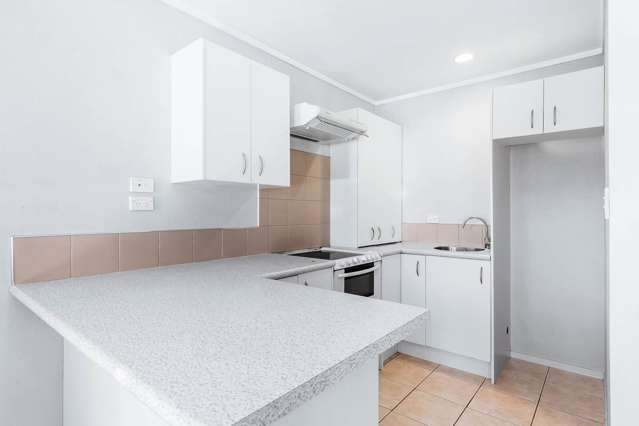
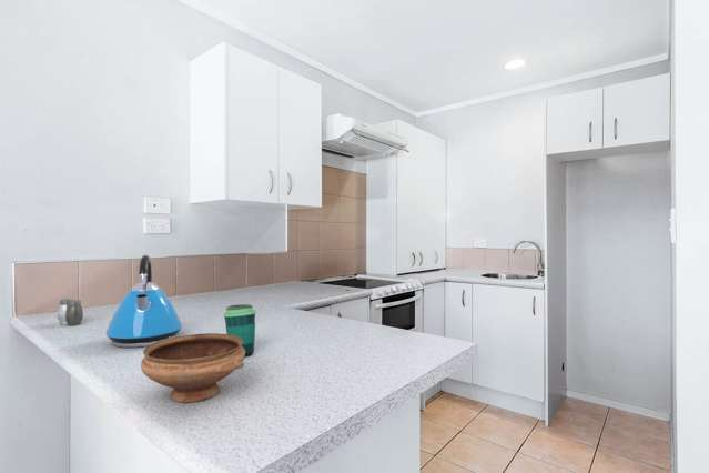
+ cup (240, 330)
+ kettle (145, 296)
+ salt and pepper shaker (70, 311)
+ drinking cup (195, 369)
